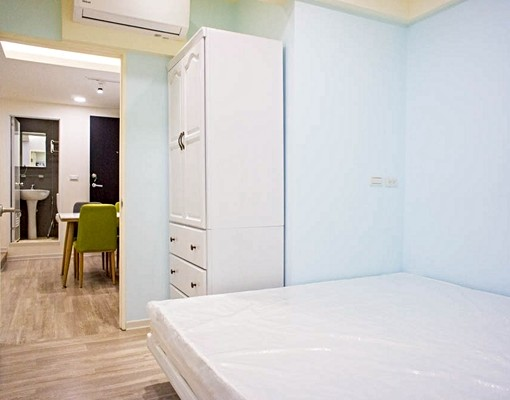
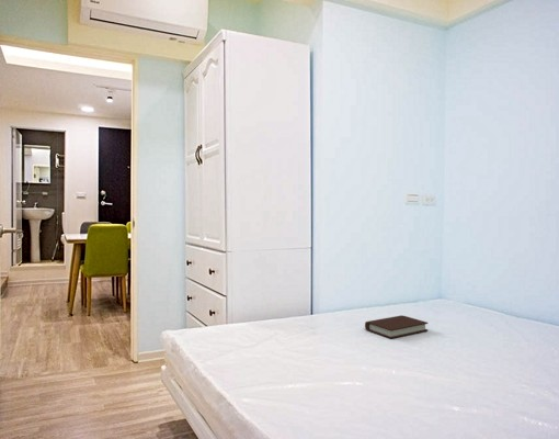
+ book (396, 326)
